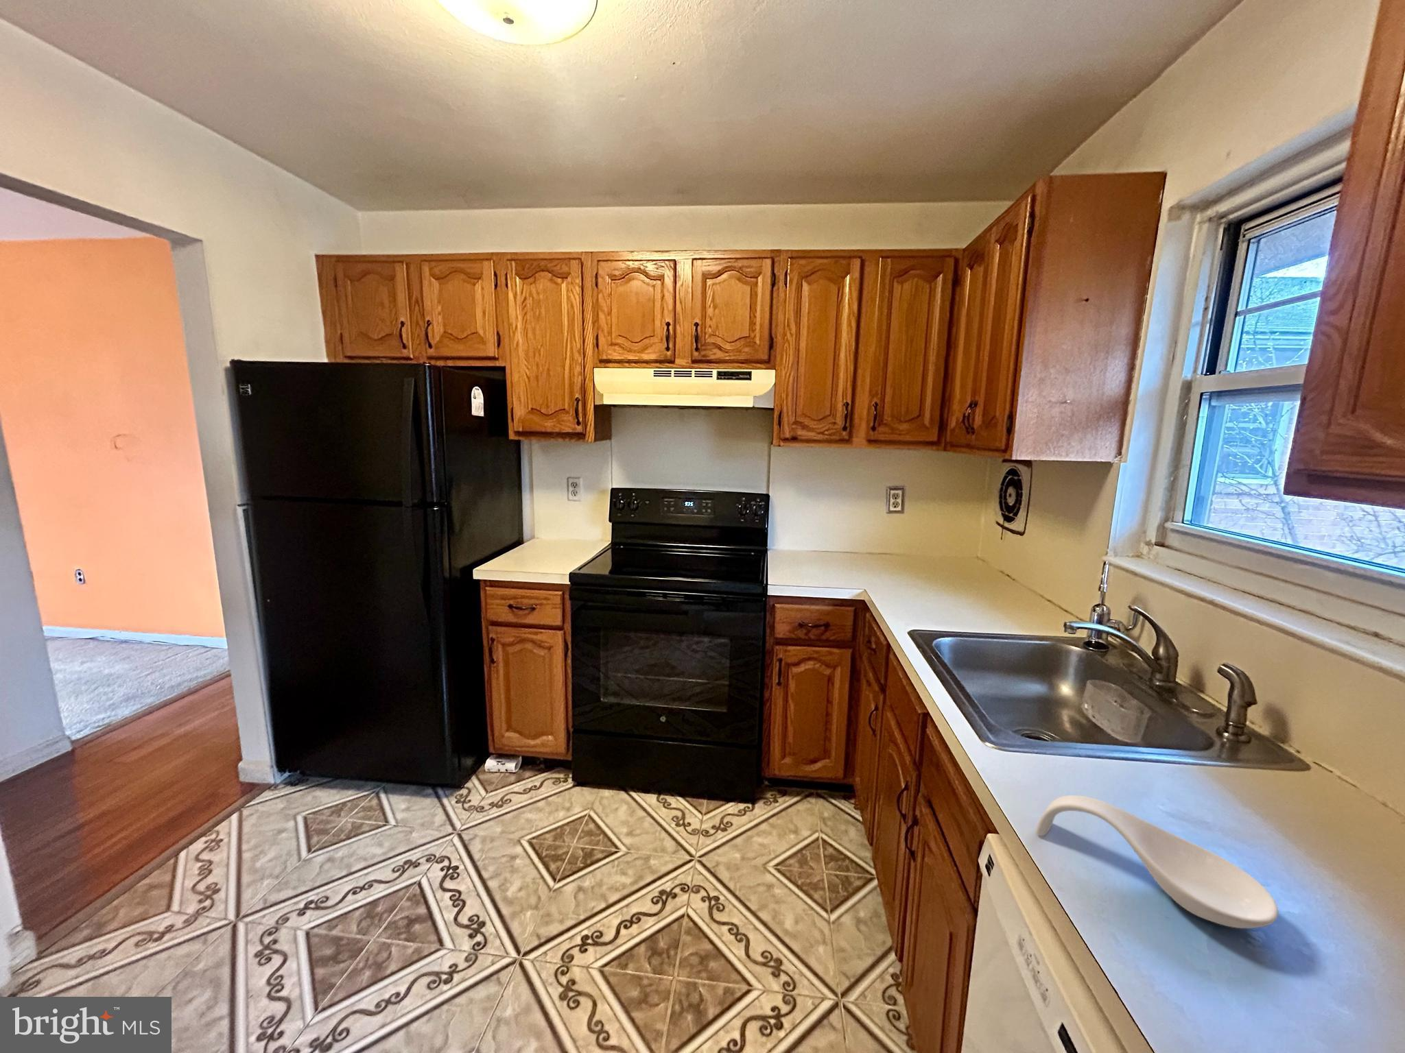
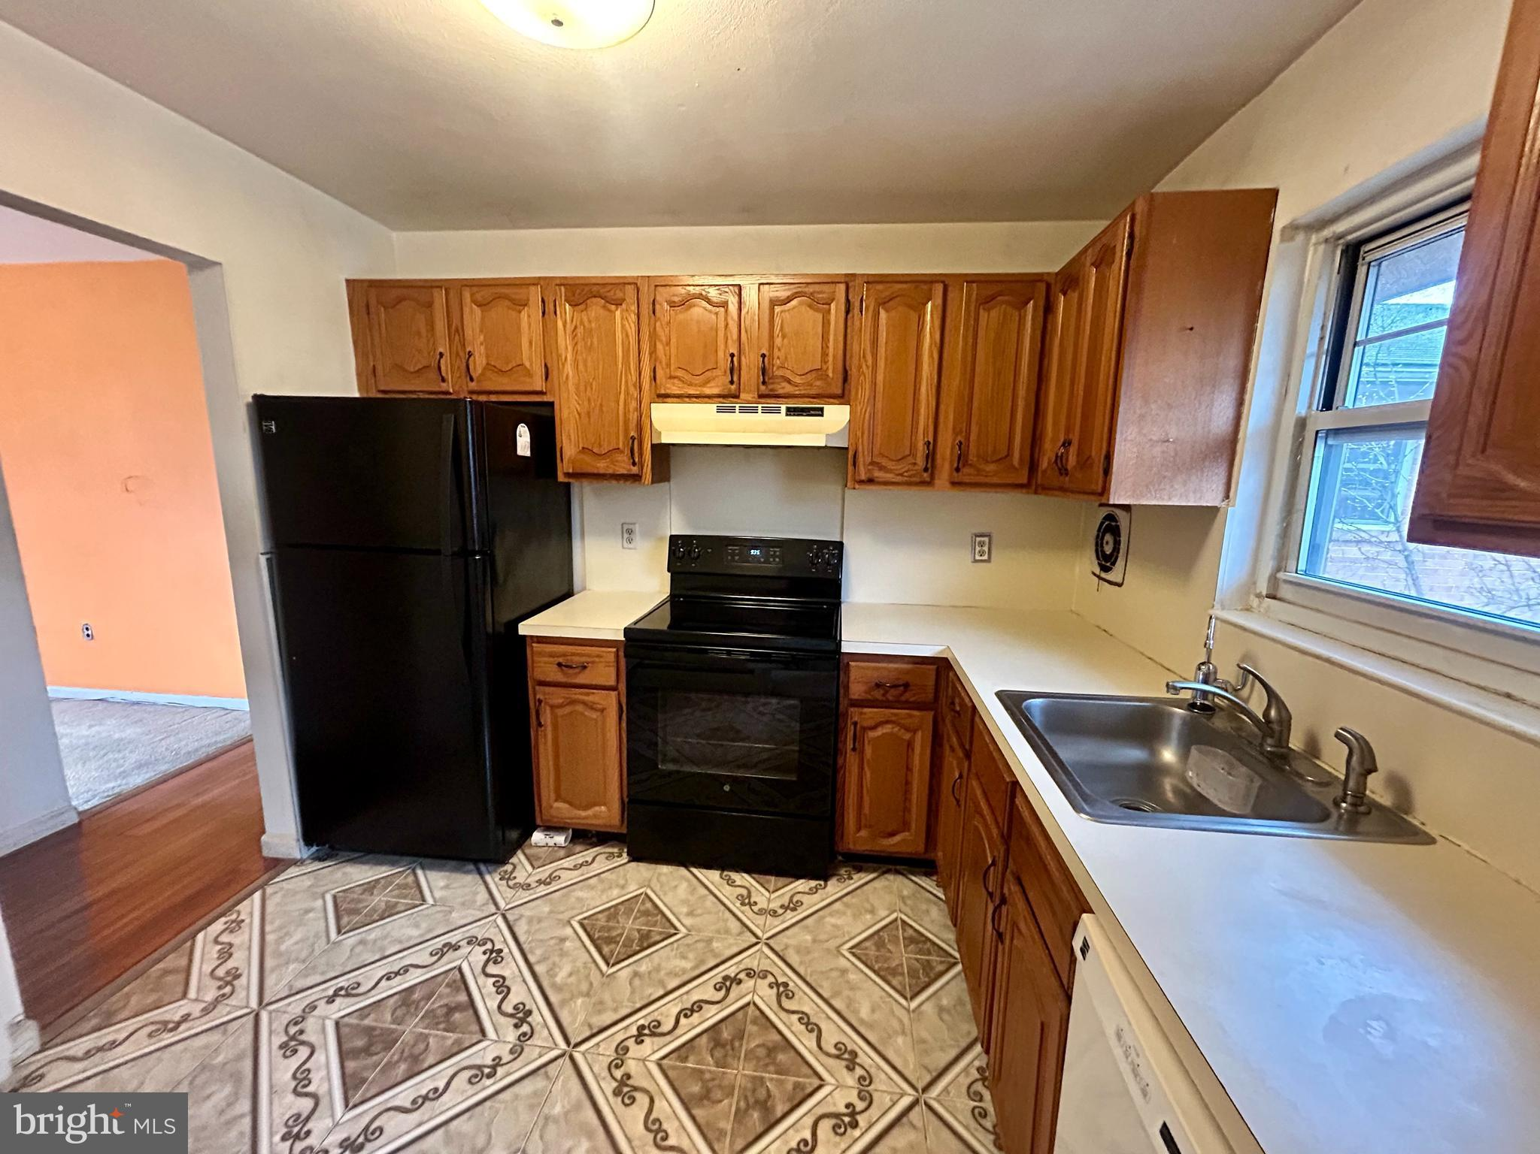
- spoon rest (1146, 852)
